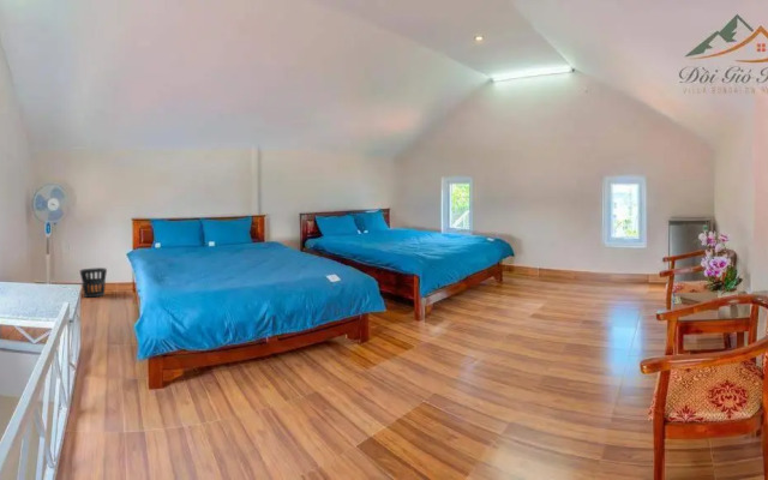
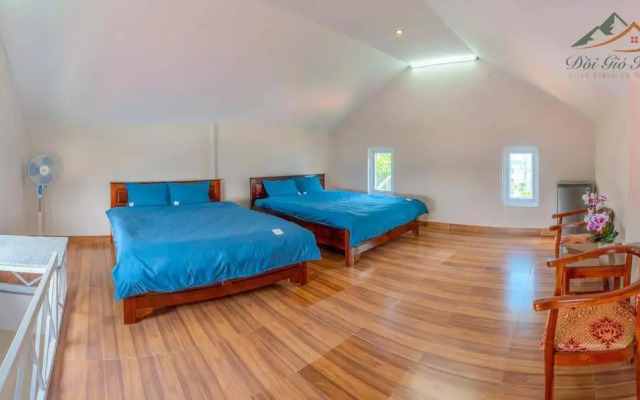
- wastebasket (94, 282)
